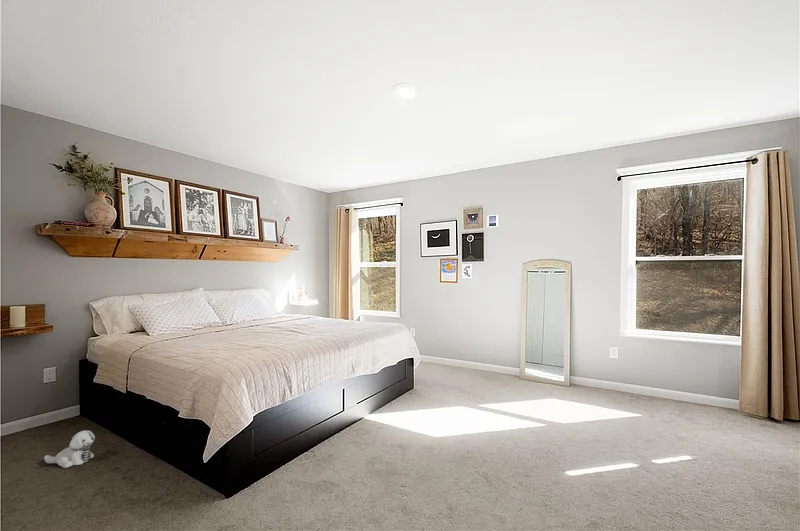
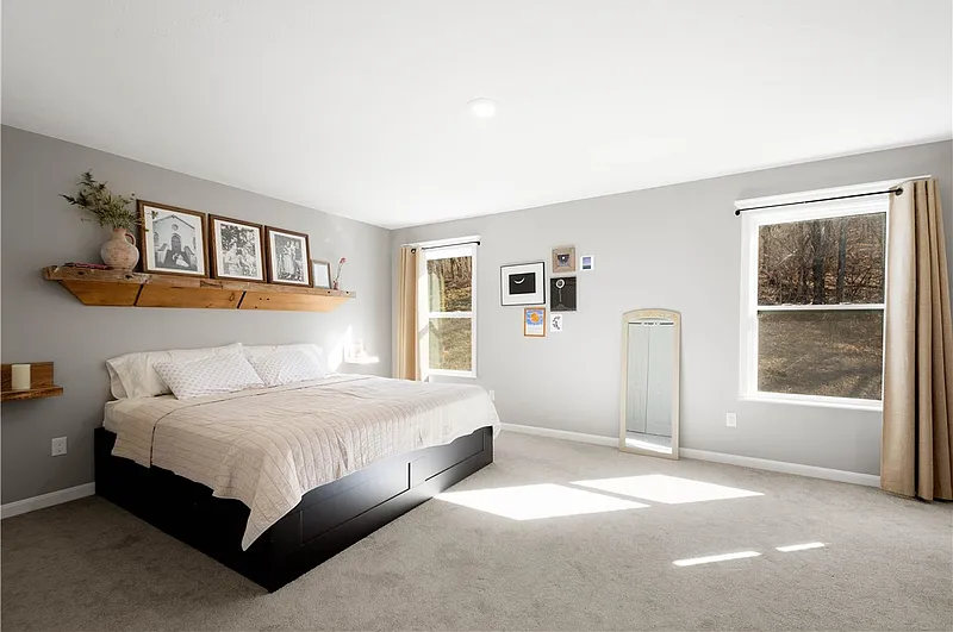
- plush toy (71, 445)
